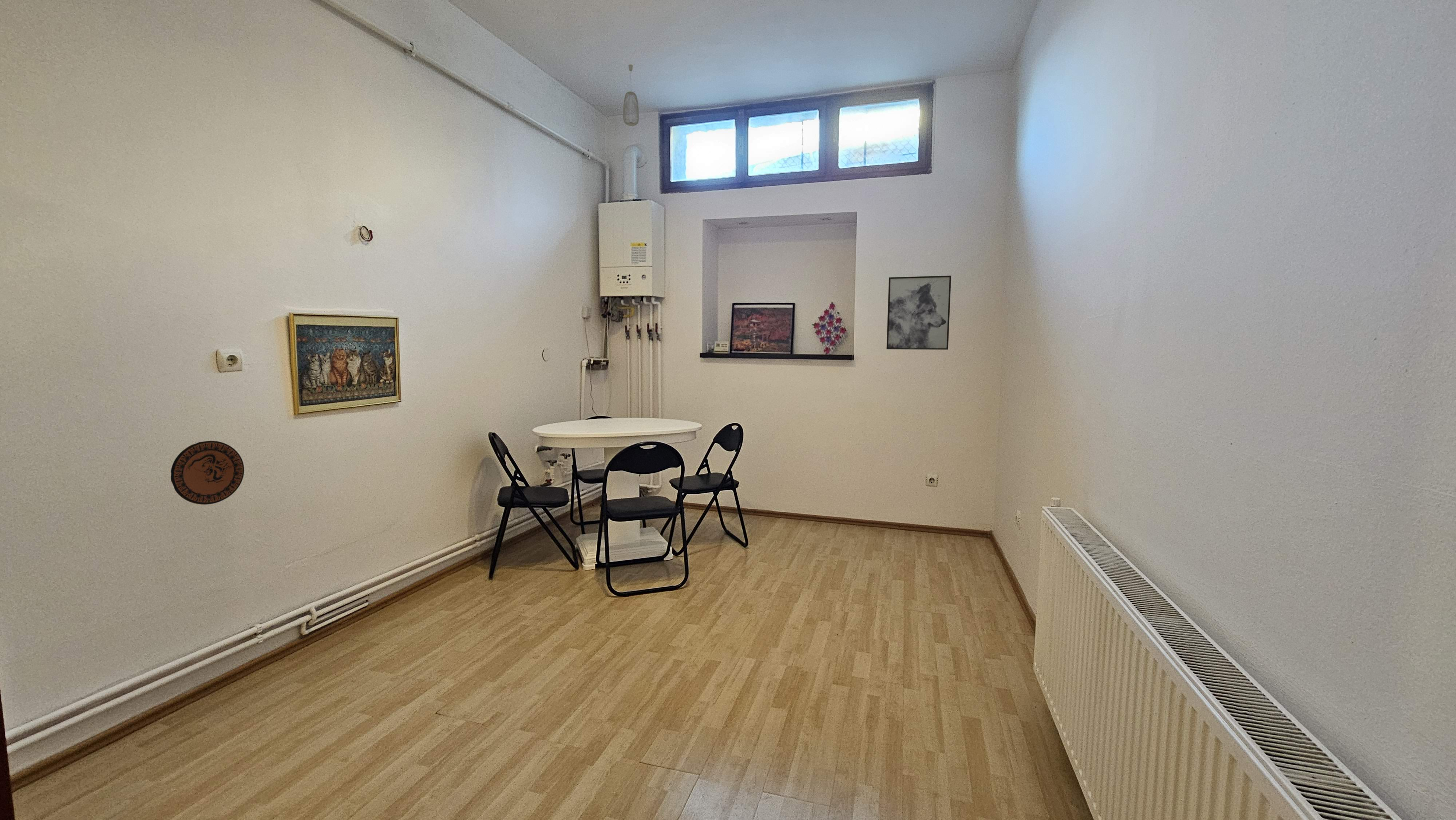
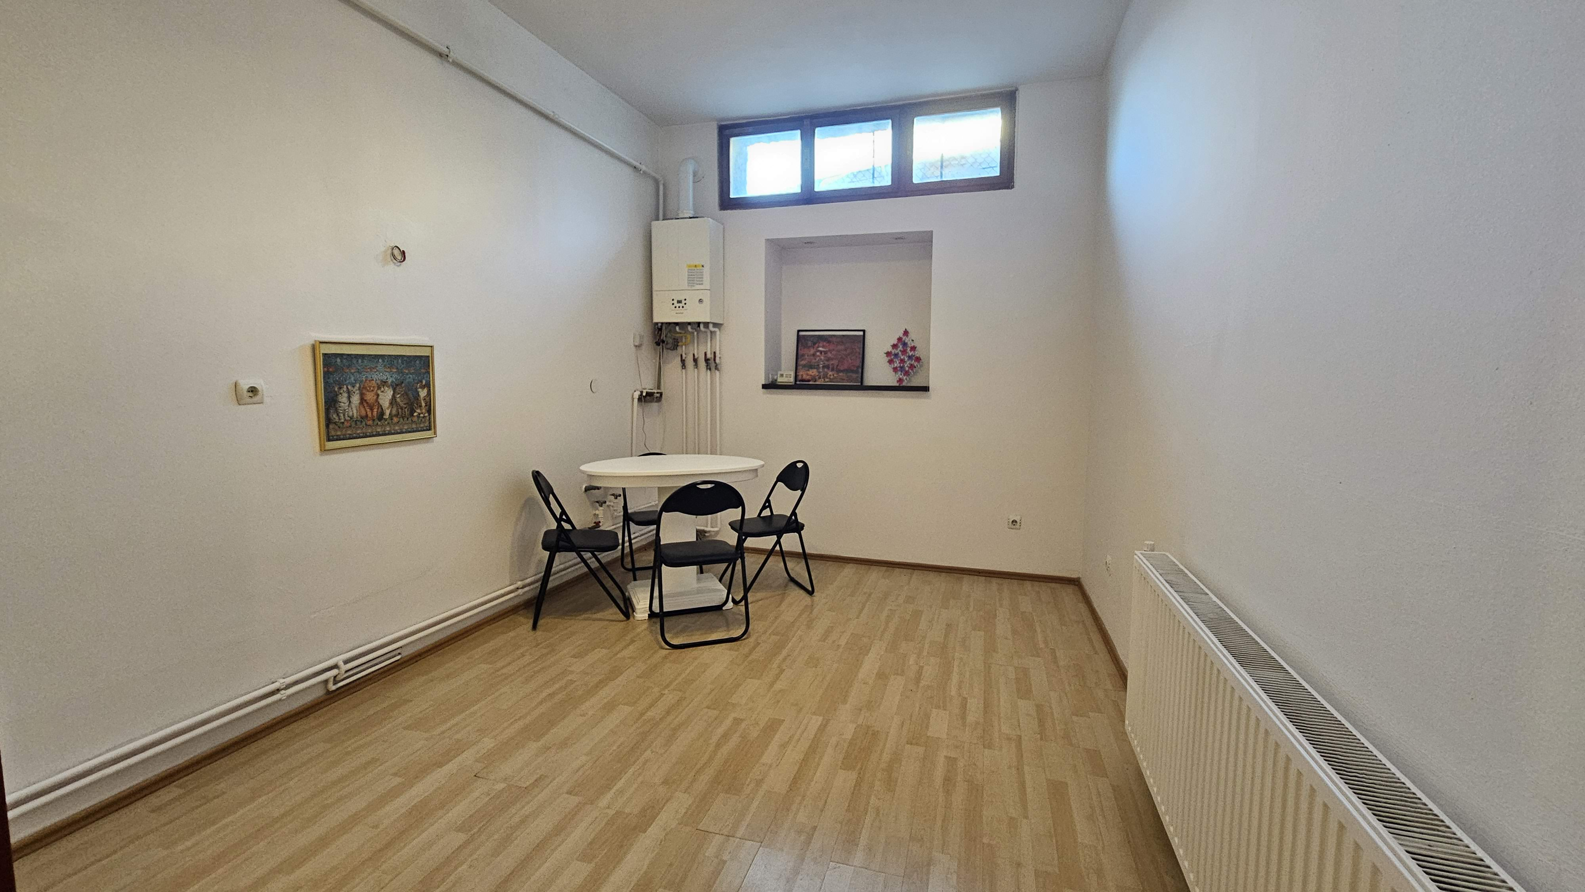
- pendant light (631, 95)
- wall art (918, 313)
- decorative plate (208, 472)
